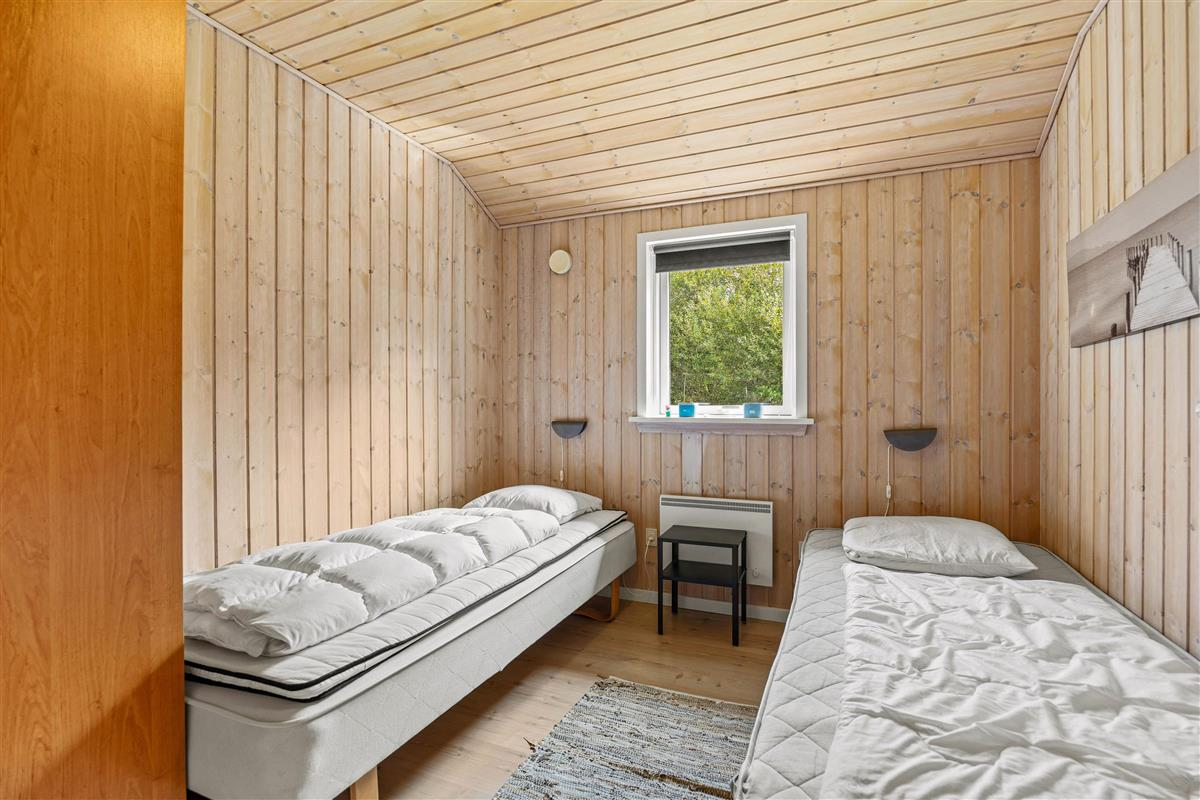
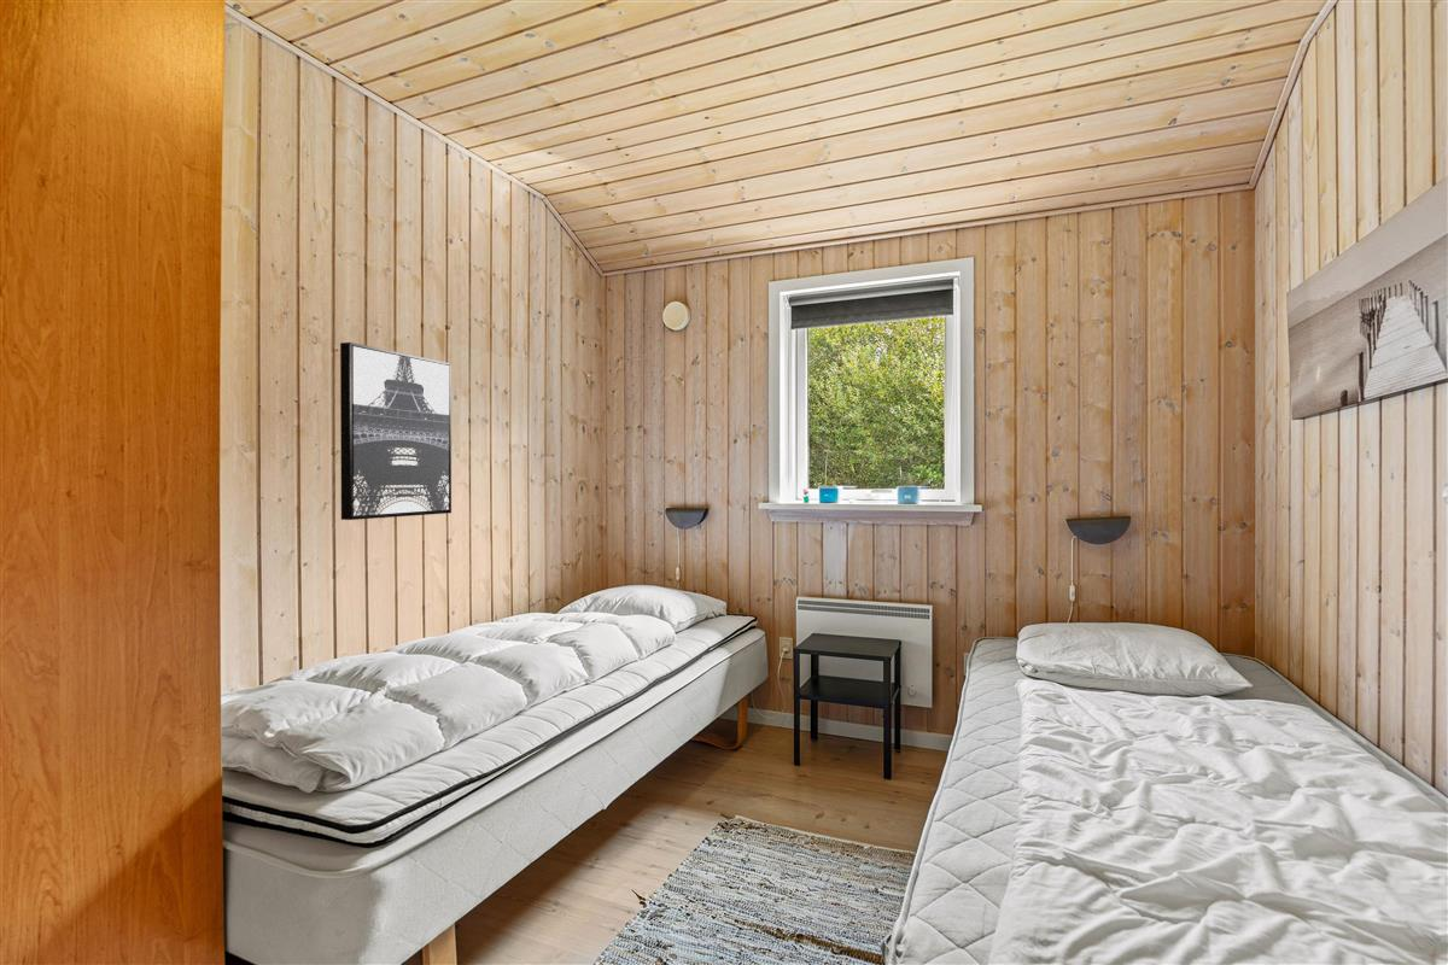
+ wall art (401, 434)
